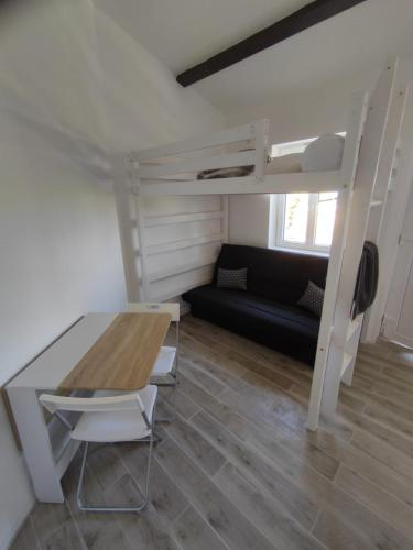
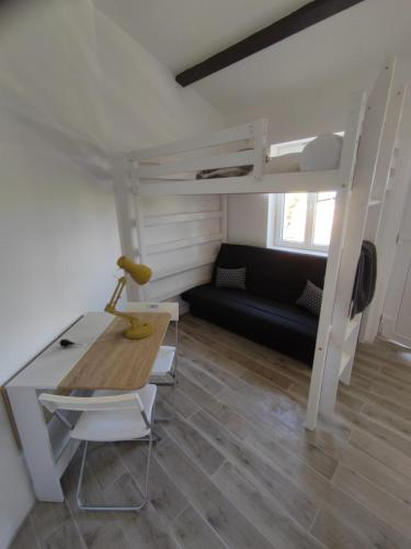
+ desk lamp (111, 299)
